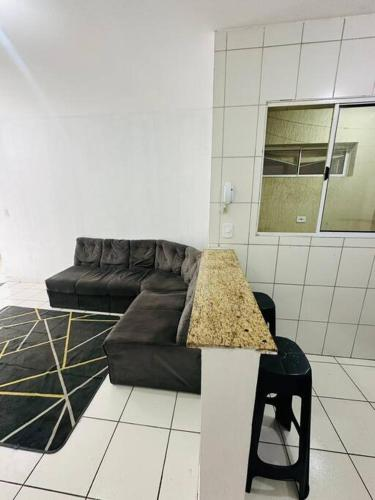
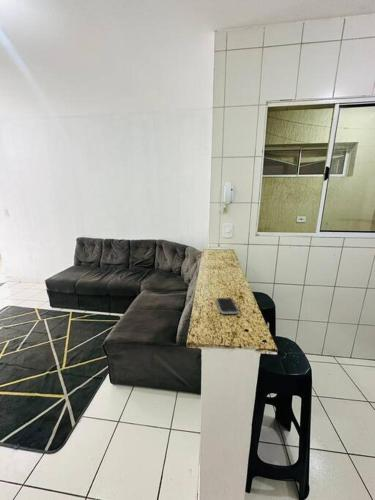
+ smartphone (226, 305)
